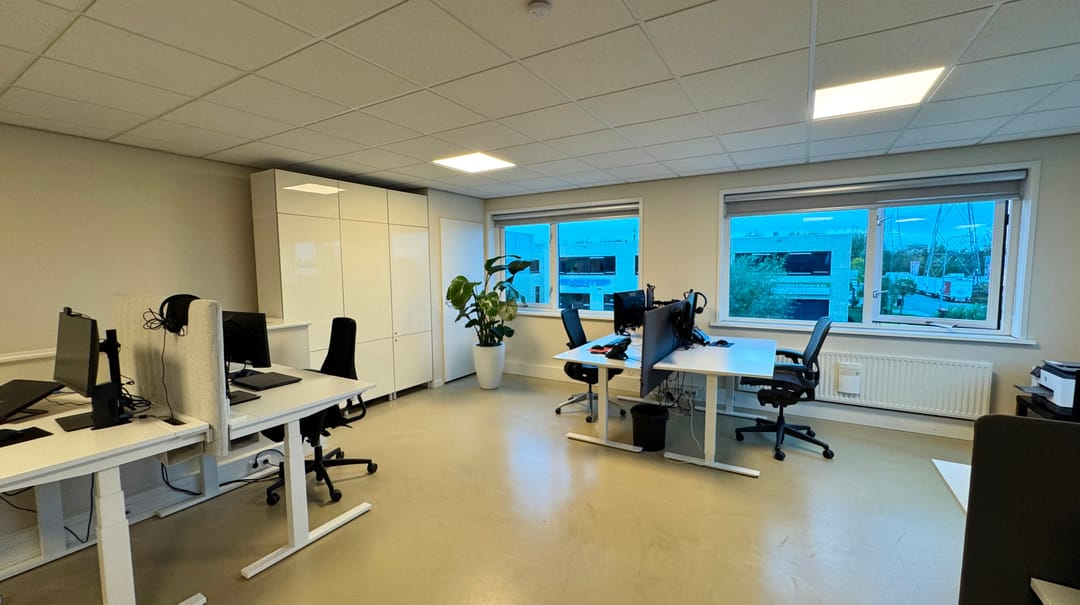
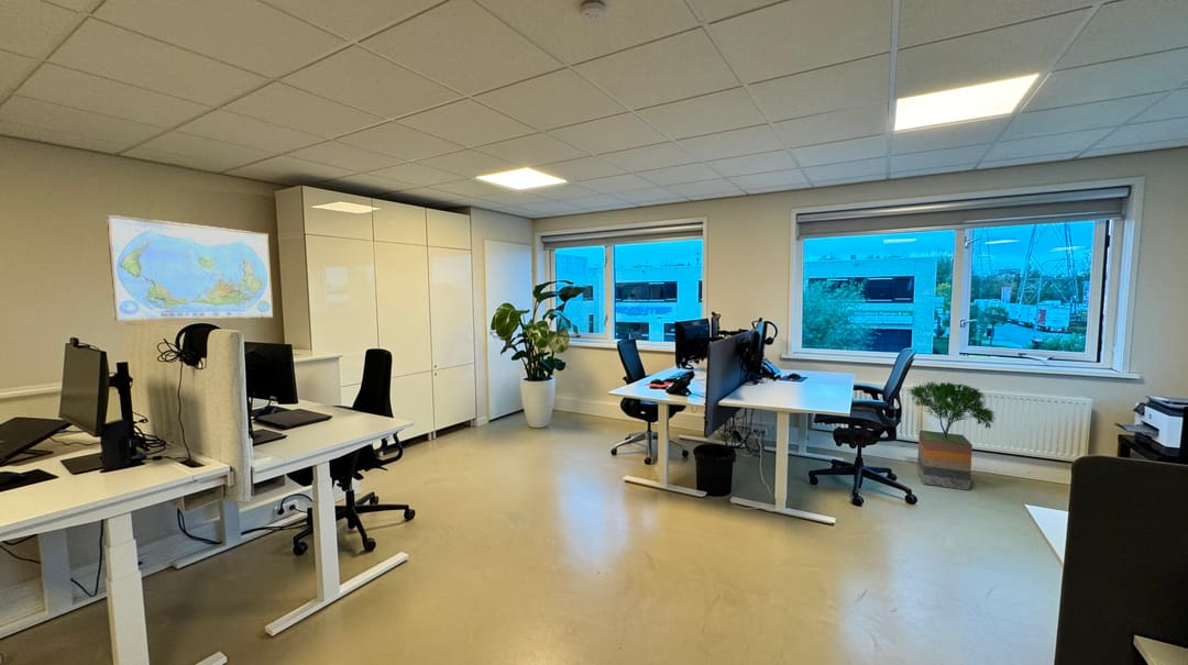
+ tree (947, 431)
+ world map (200, 273)
